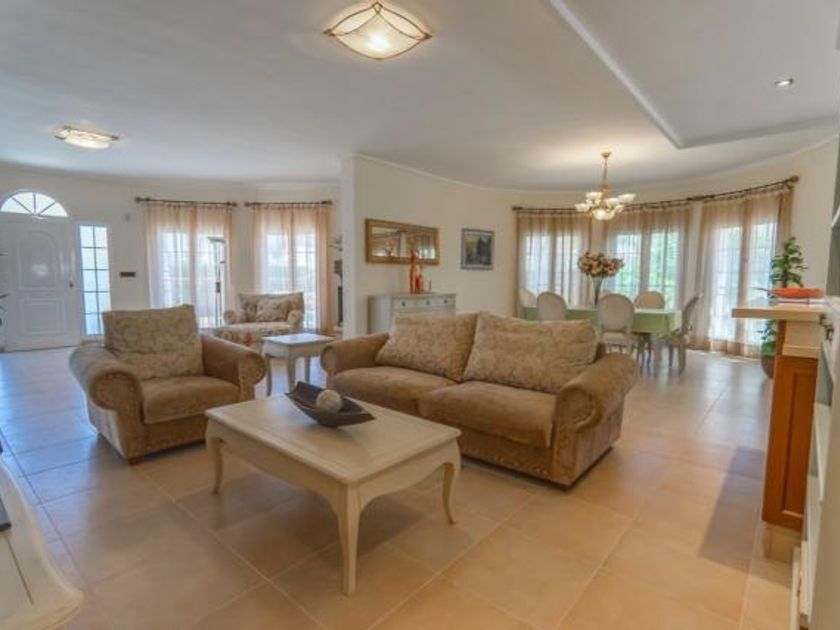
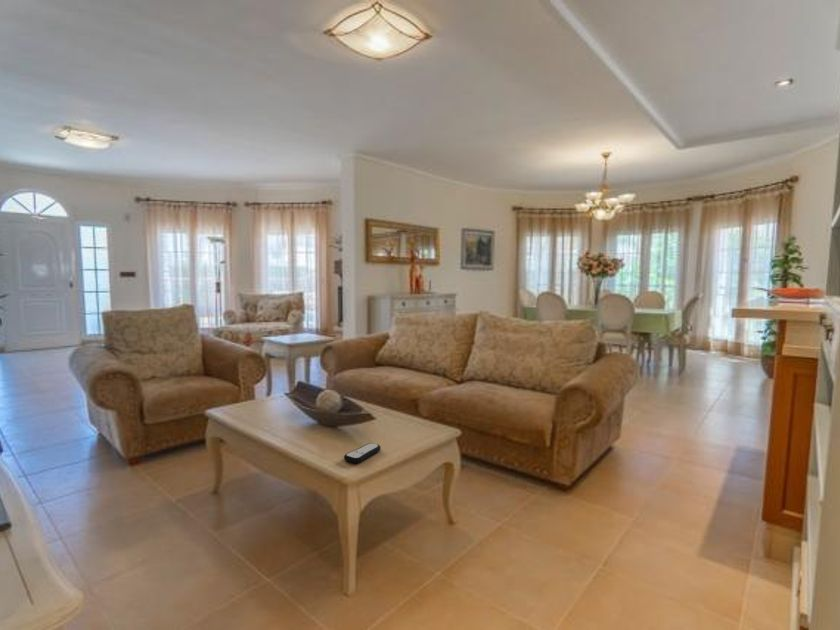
+ remote control (363, 452)
